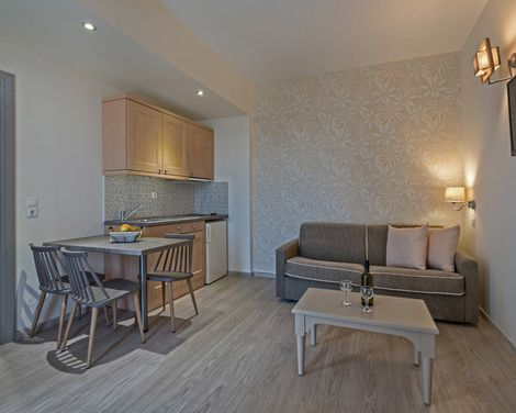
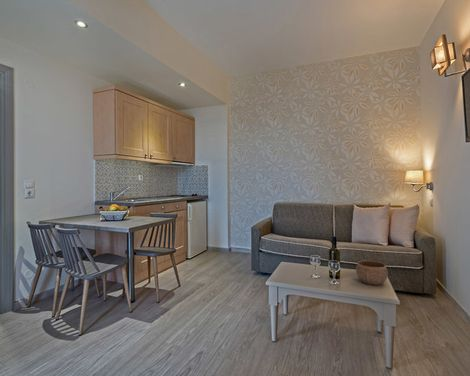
+ bowl (371, 272)
